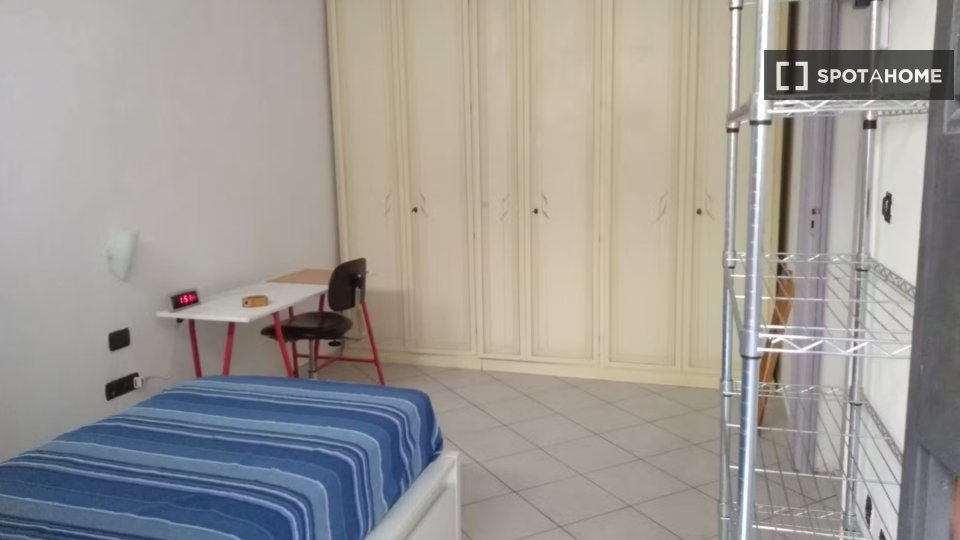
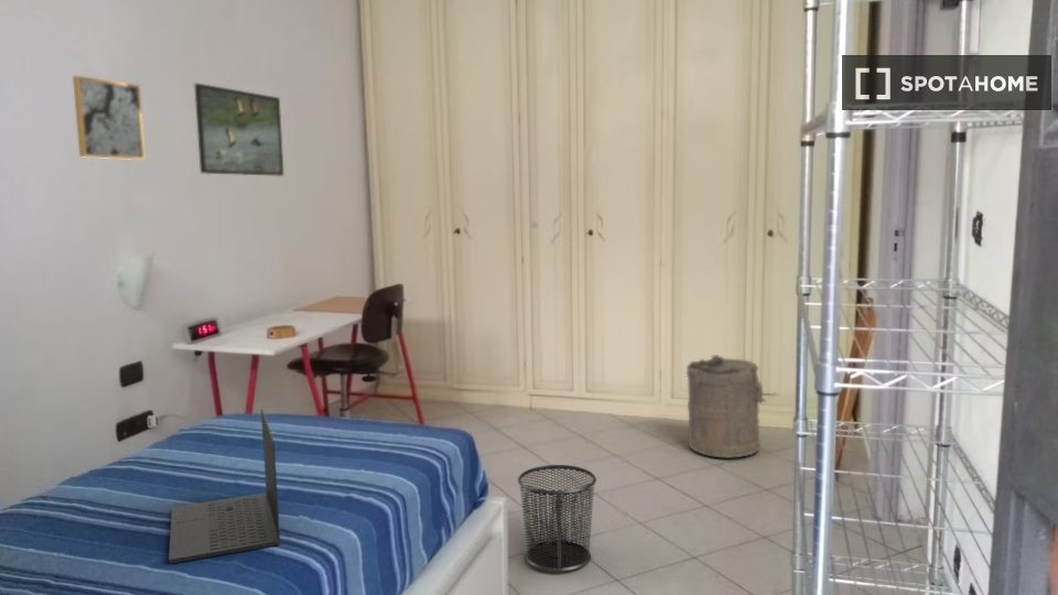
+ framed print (242, 132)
+ laptop (220, 499)
+ laundry hamper (723, 401)
+ wall art (110, 119)
+ waste bin (557, 517)
